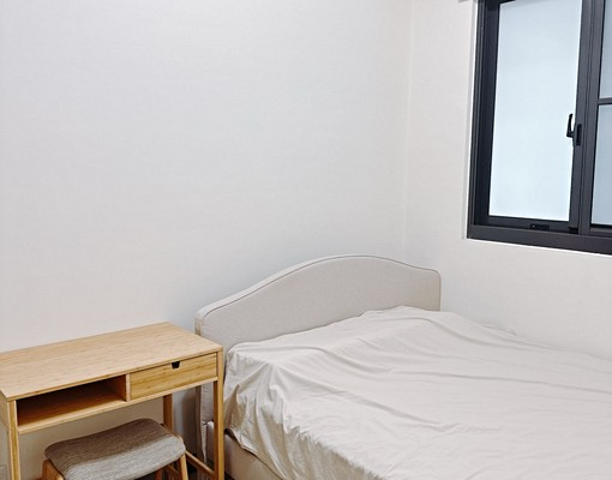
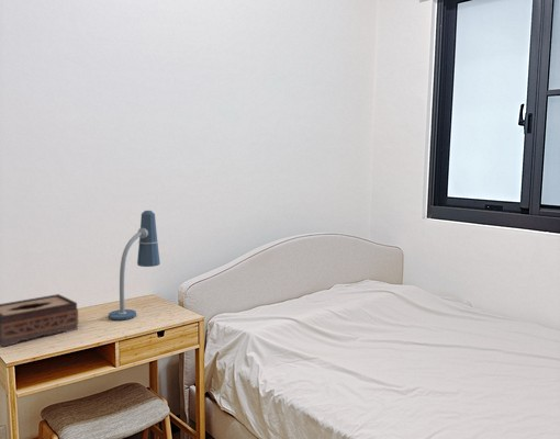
+ tissue box (33, 318)
+ desk lamp (137, 261)
